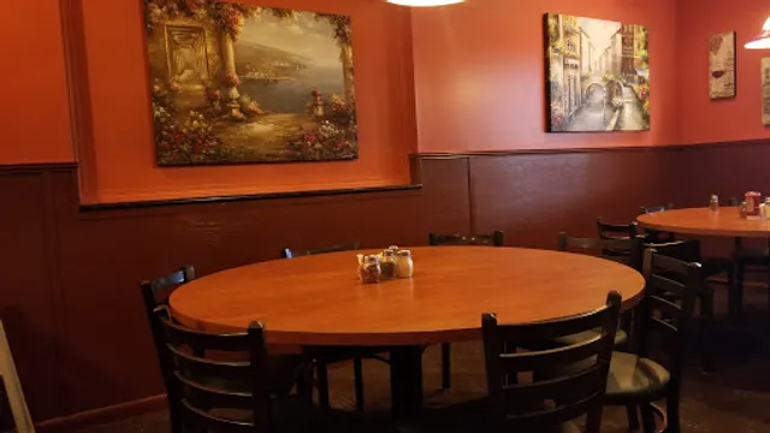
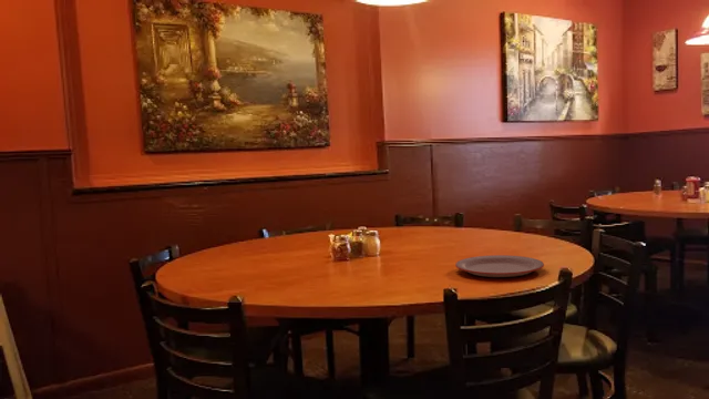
+ plate (499, 266)
